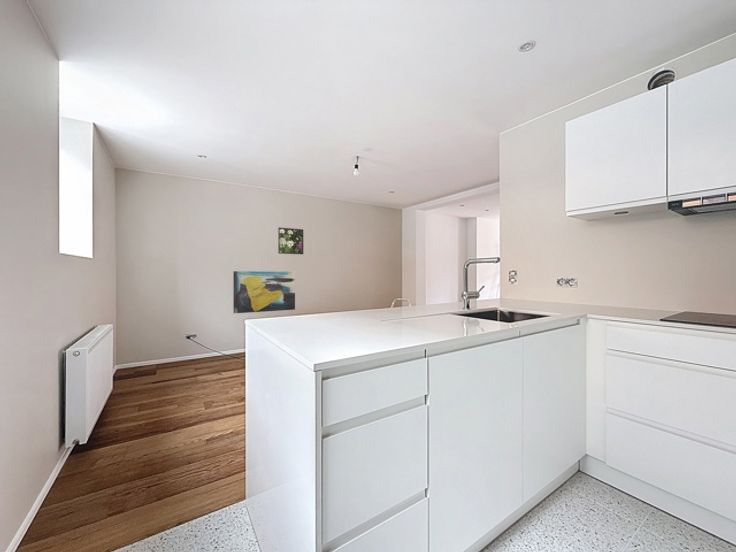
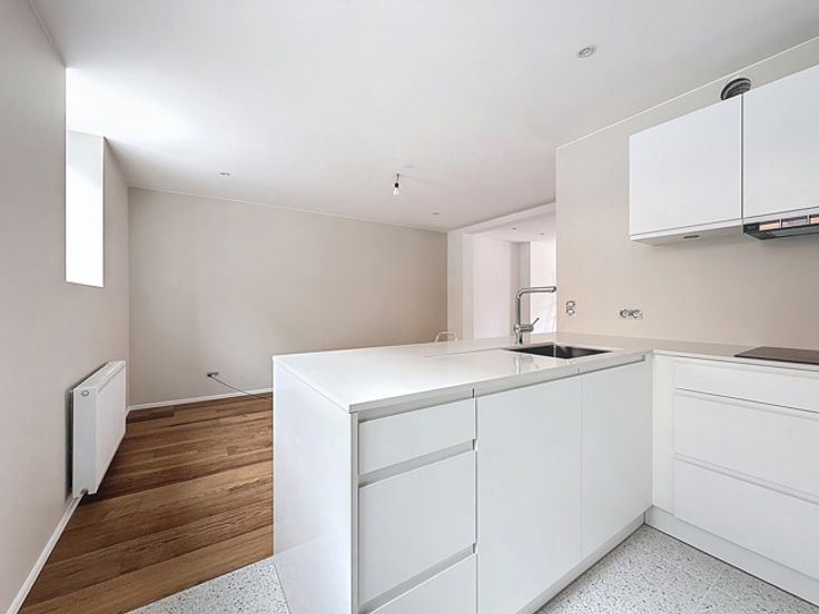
- wall art (265, 291)
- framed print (291, 241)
